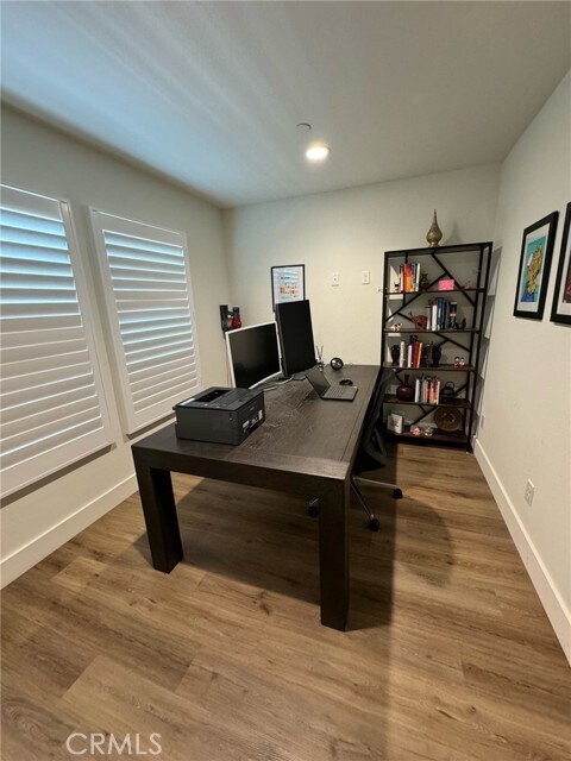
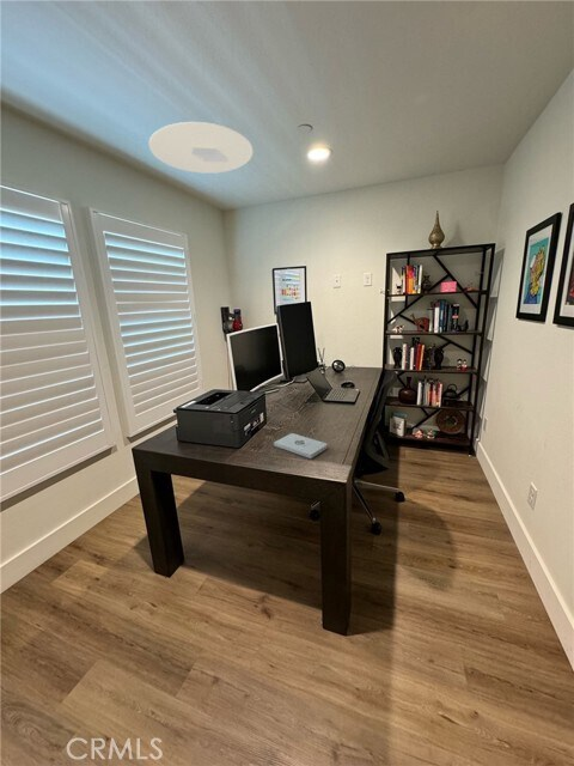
+ notepad (300, 444)
+ ceiling light (202, 146)
